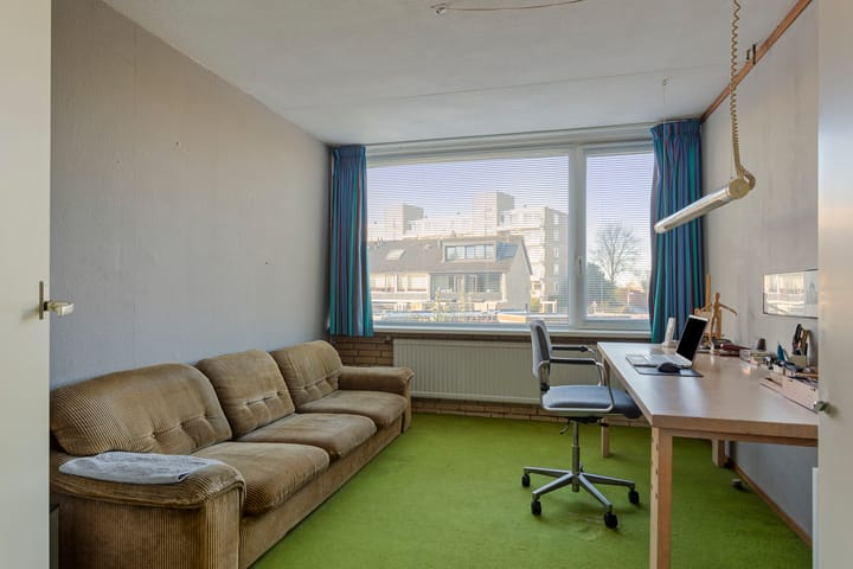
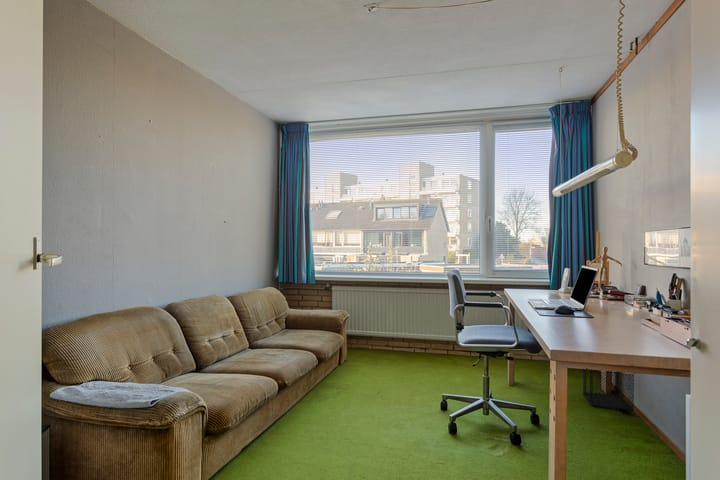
+ wastebasket (607, 383)
